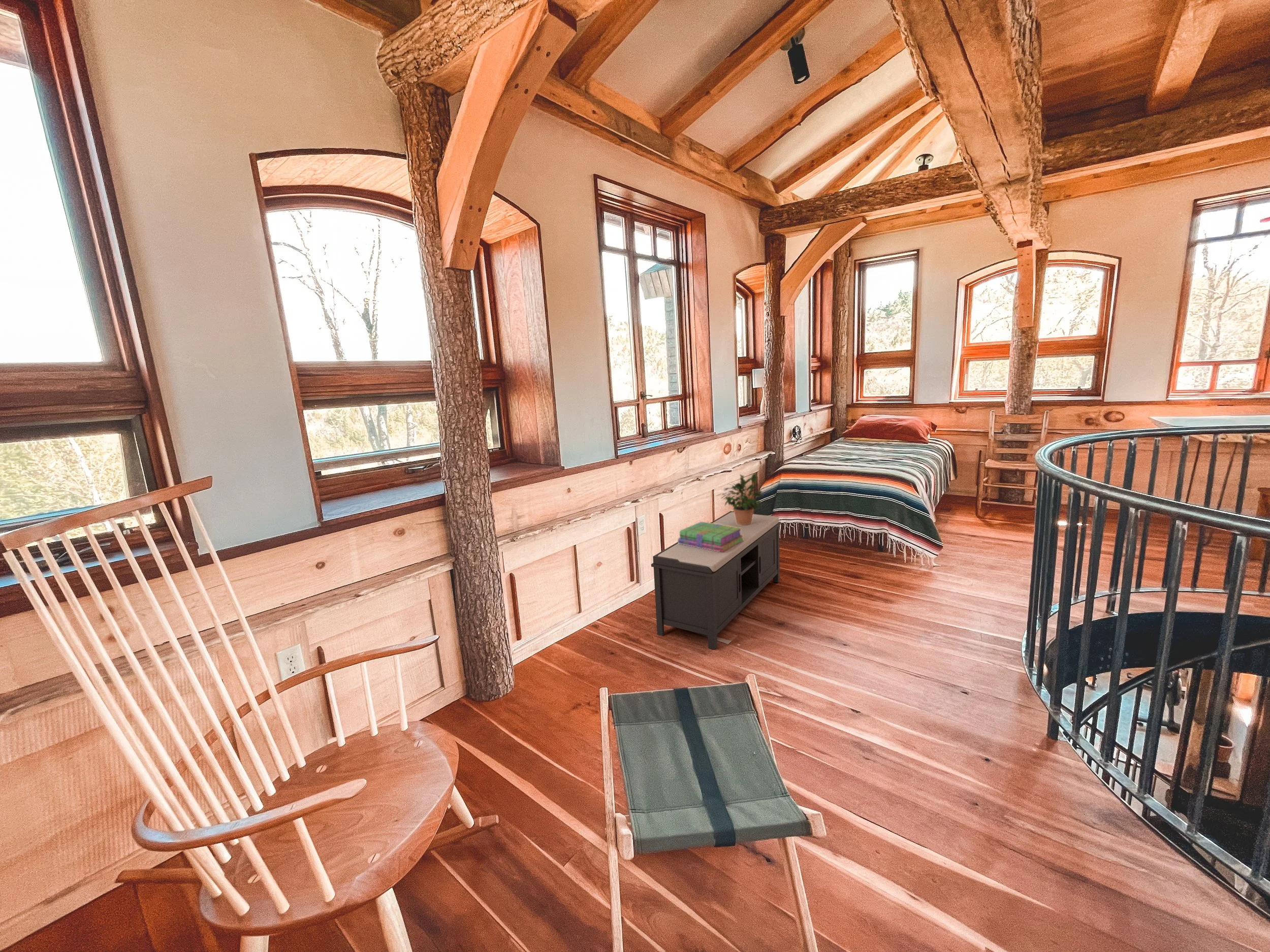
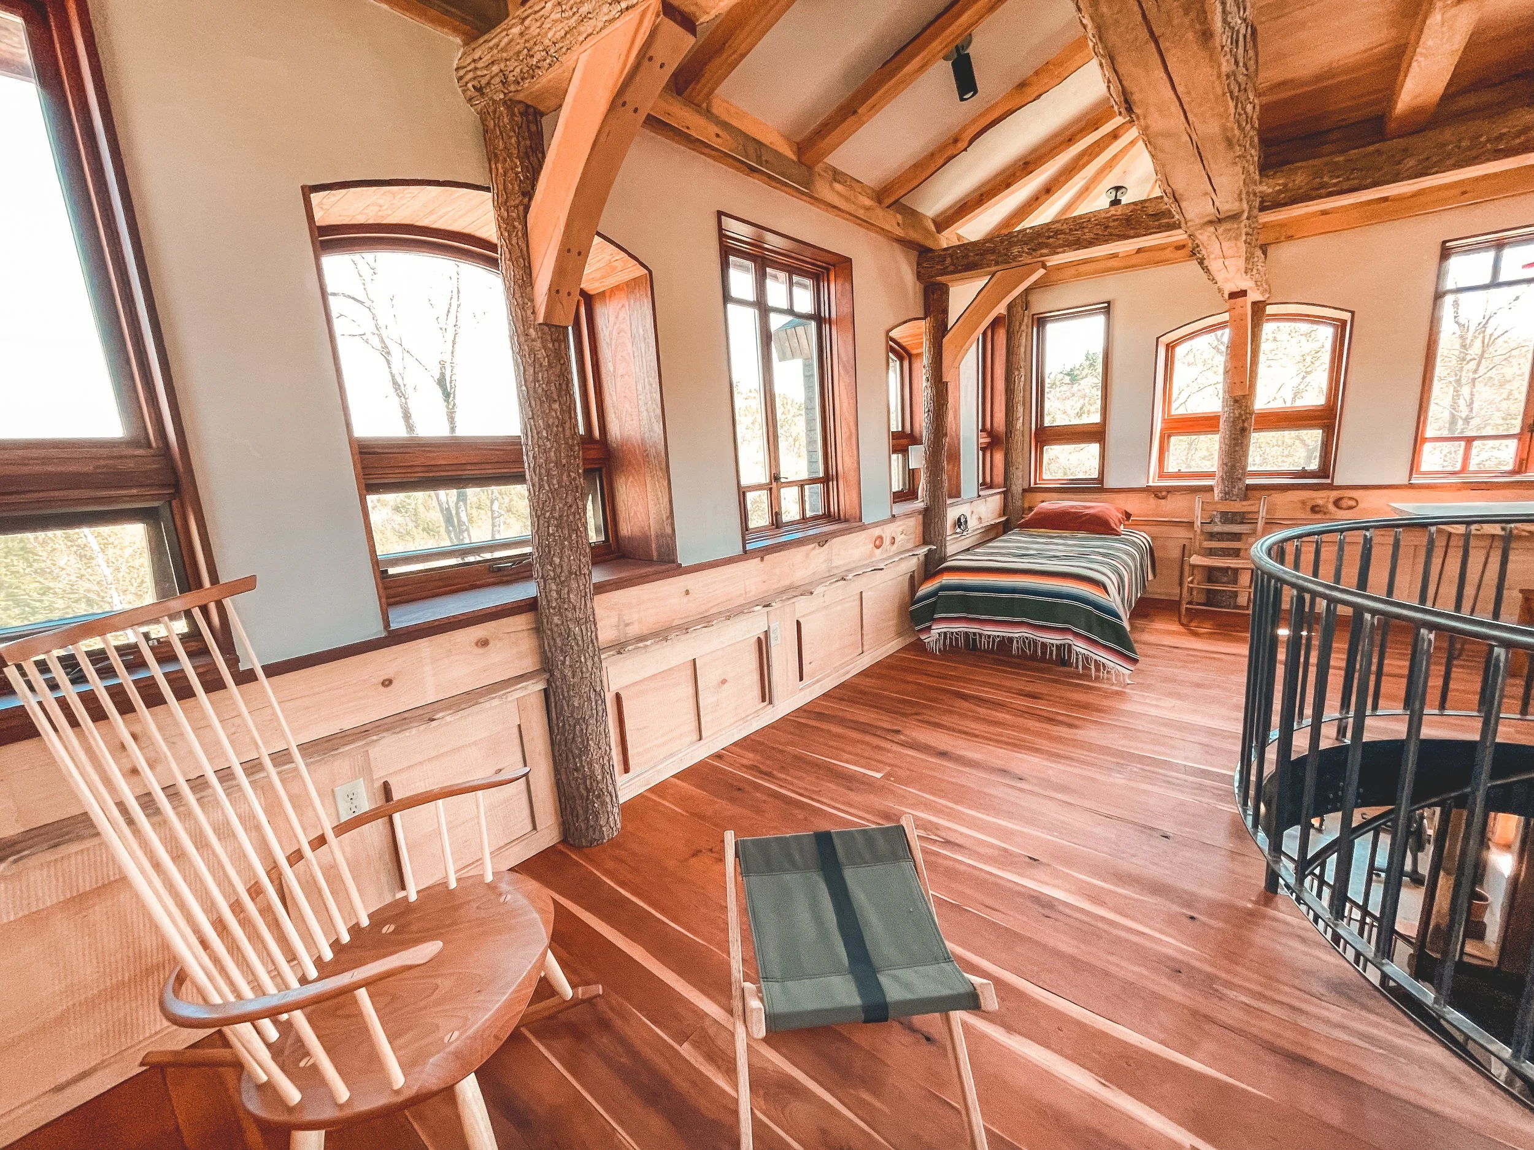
- bench (723, 570)
- potted plant (739, 499)
- stack of books (710, 536)
